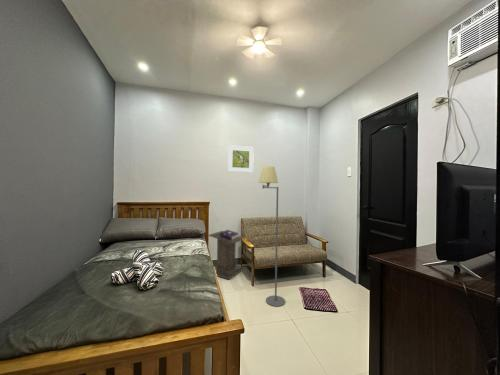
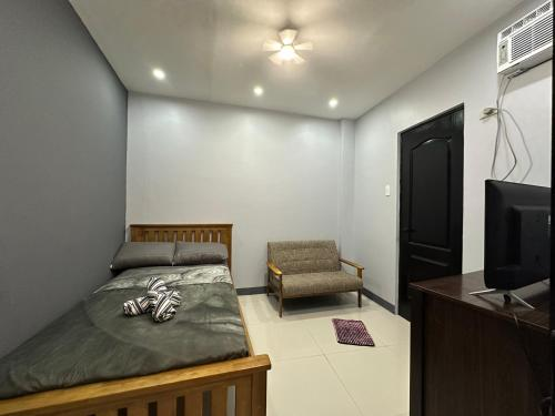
- floor lamp (276, 231)
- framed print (240, 159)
- lectern (226, 251)
